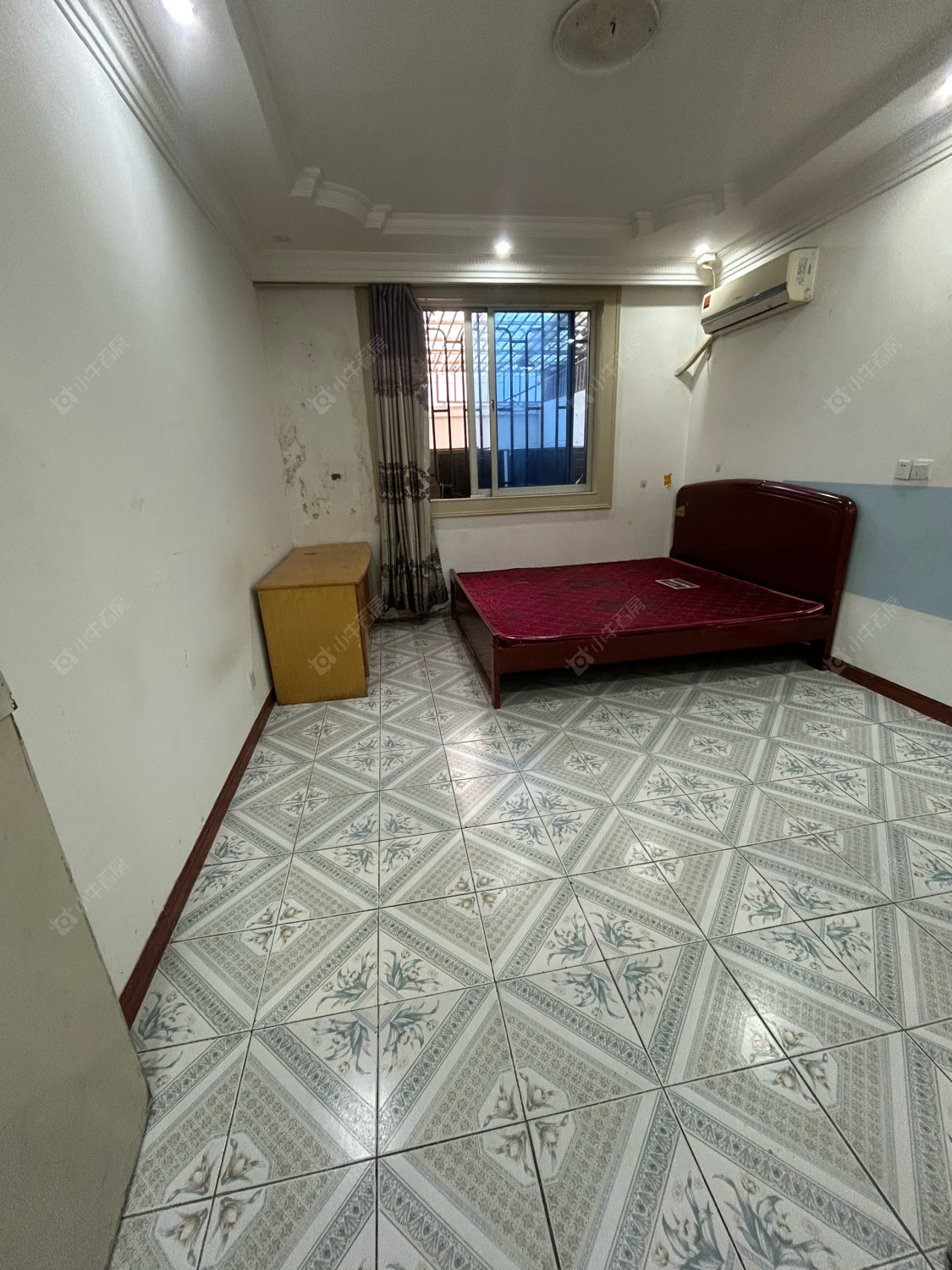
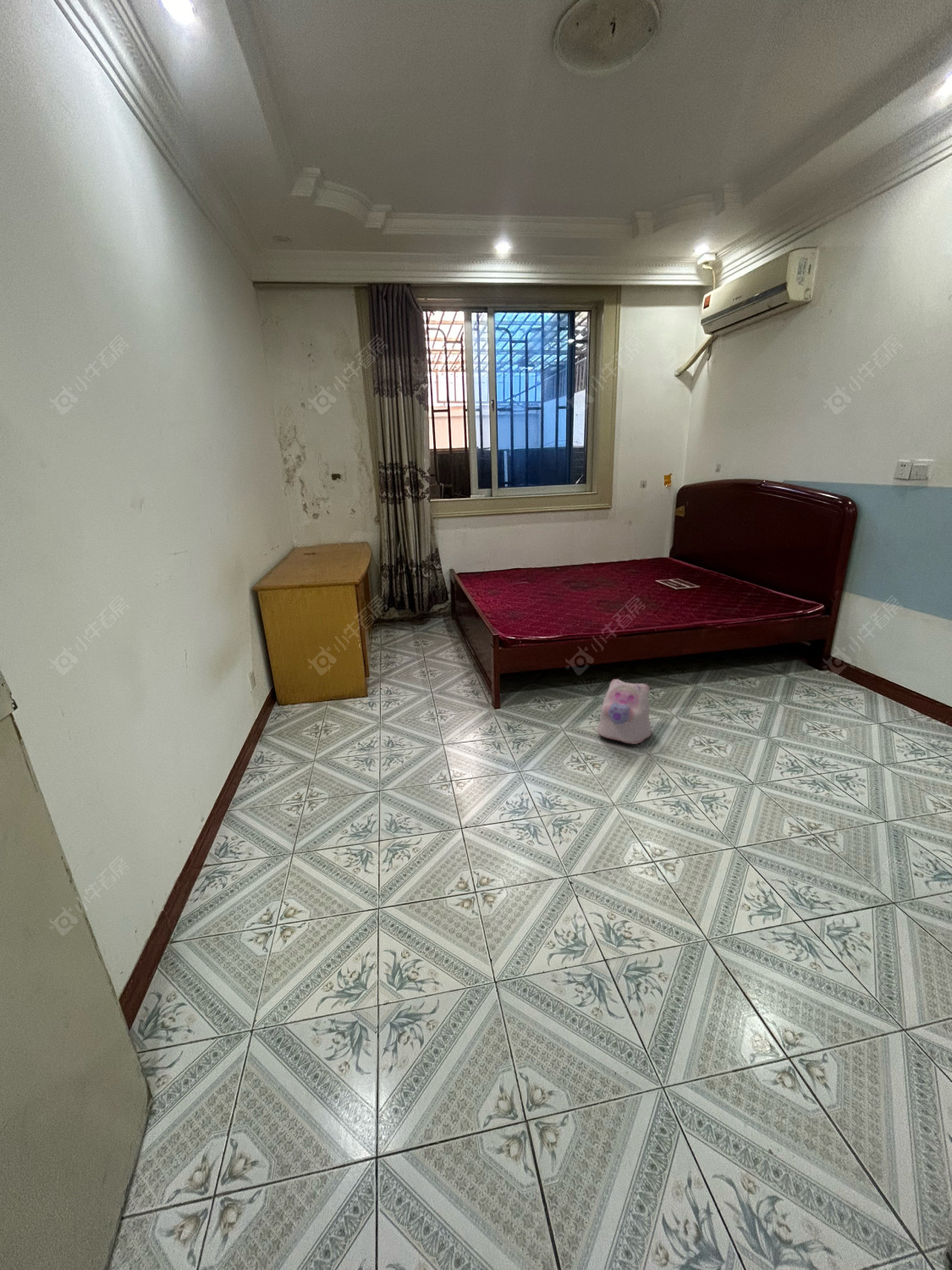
+ plush toy (625, 710)
